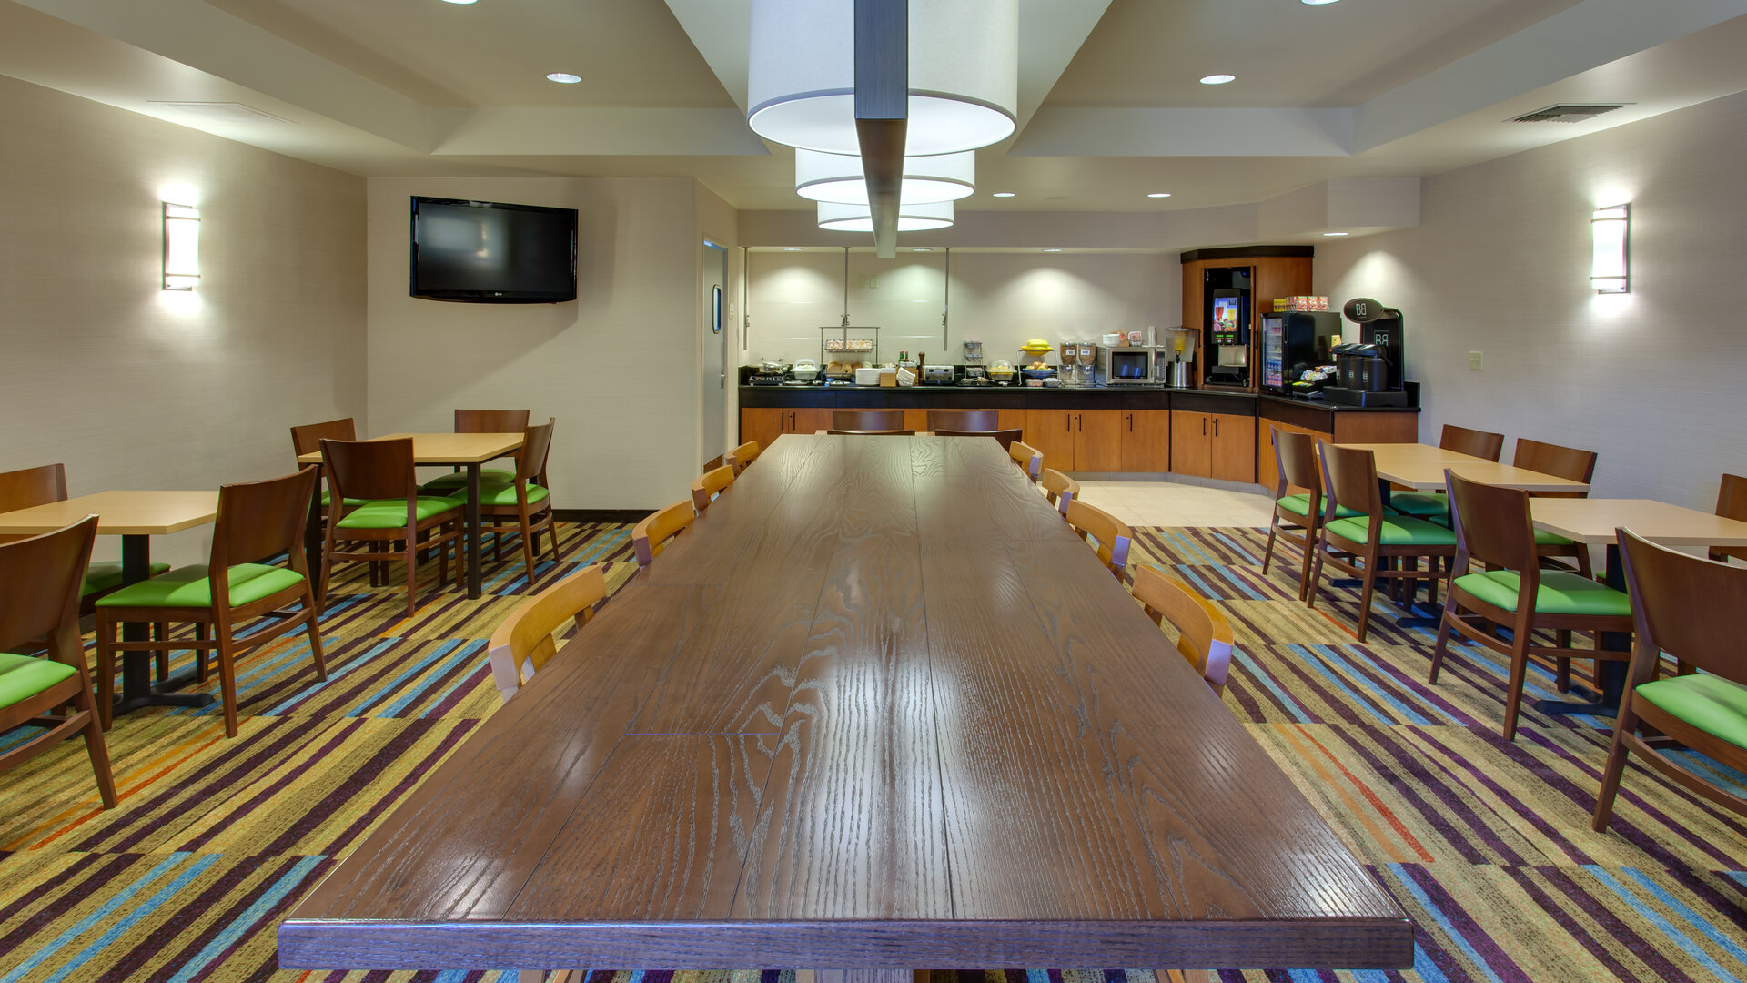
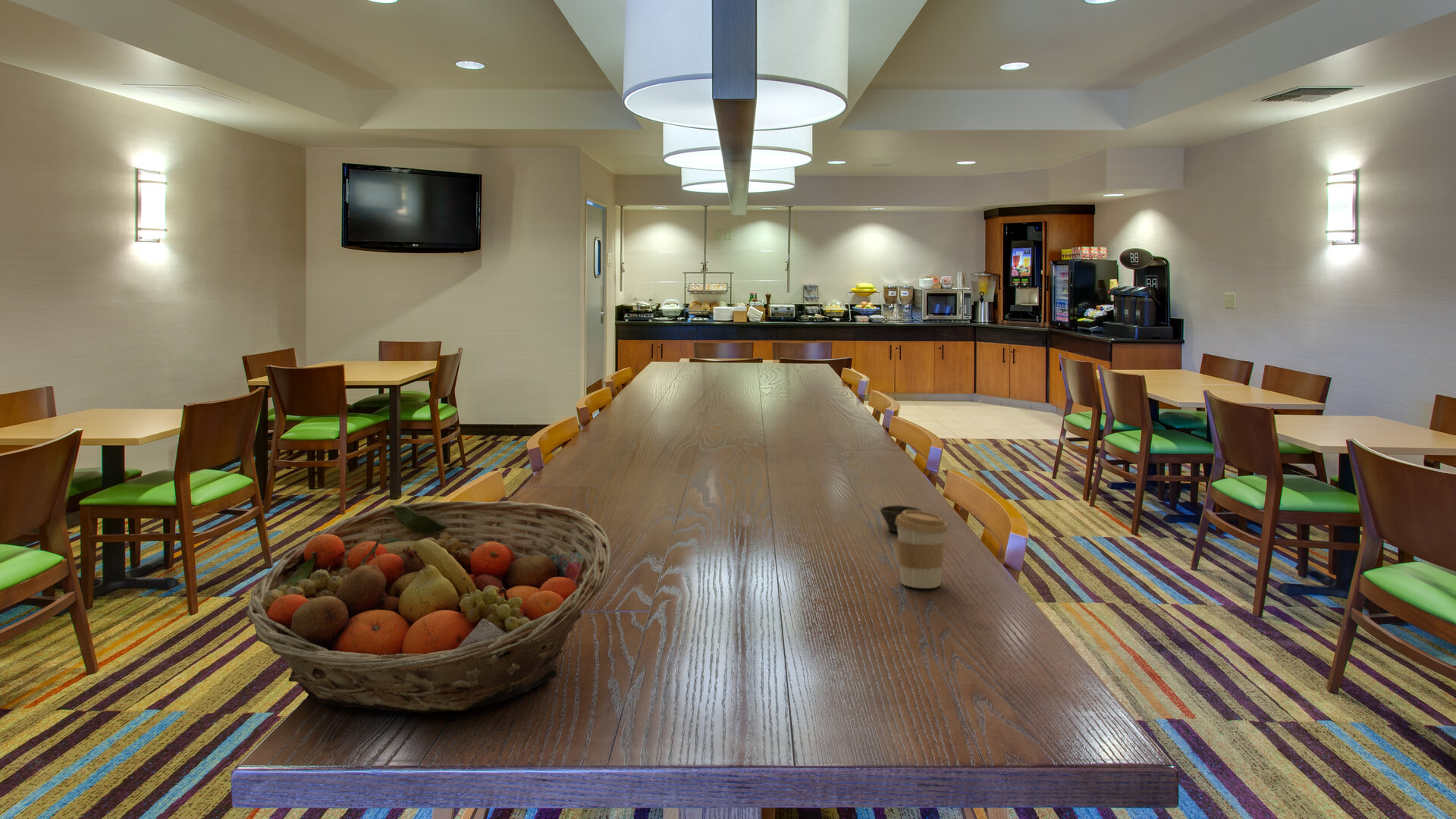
+ coffee cup (921, 548)
+ fruit basket (438, 594)
+ cup (901, 513)
